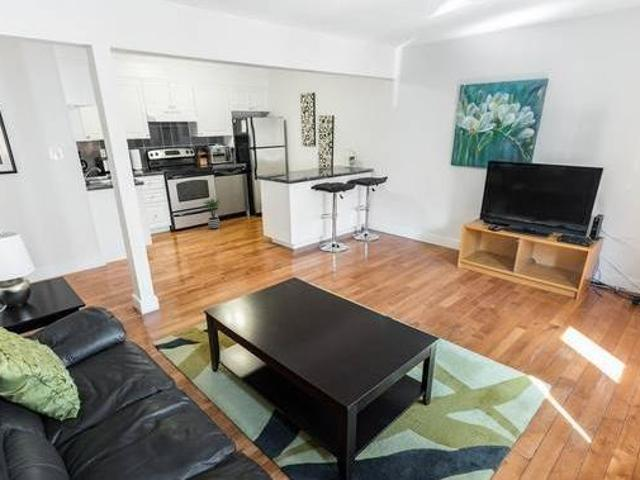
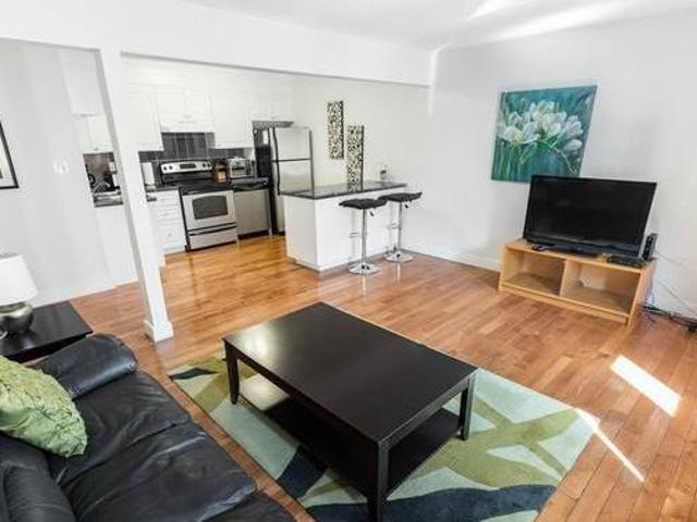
- potted plant (212, 213)
